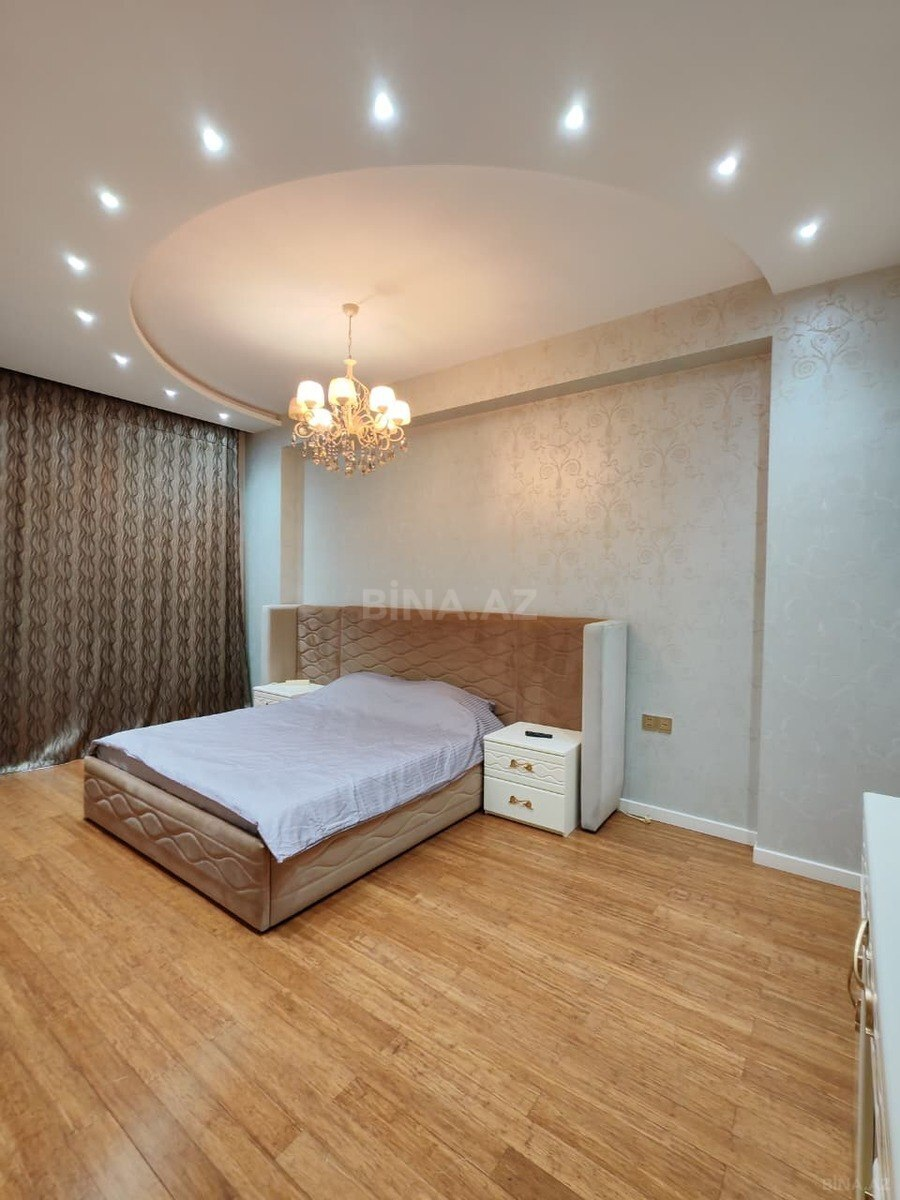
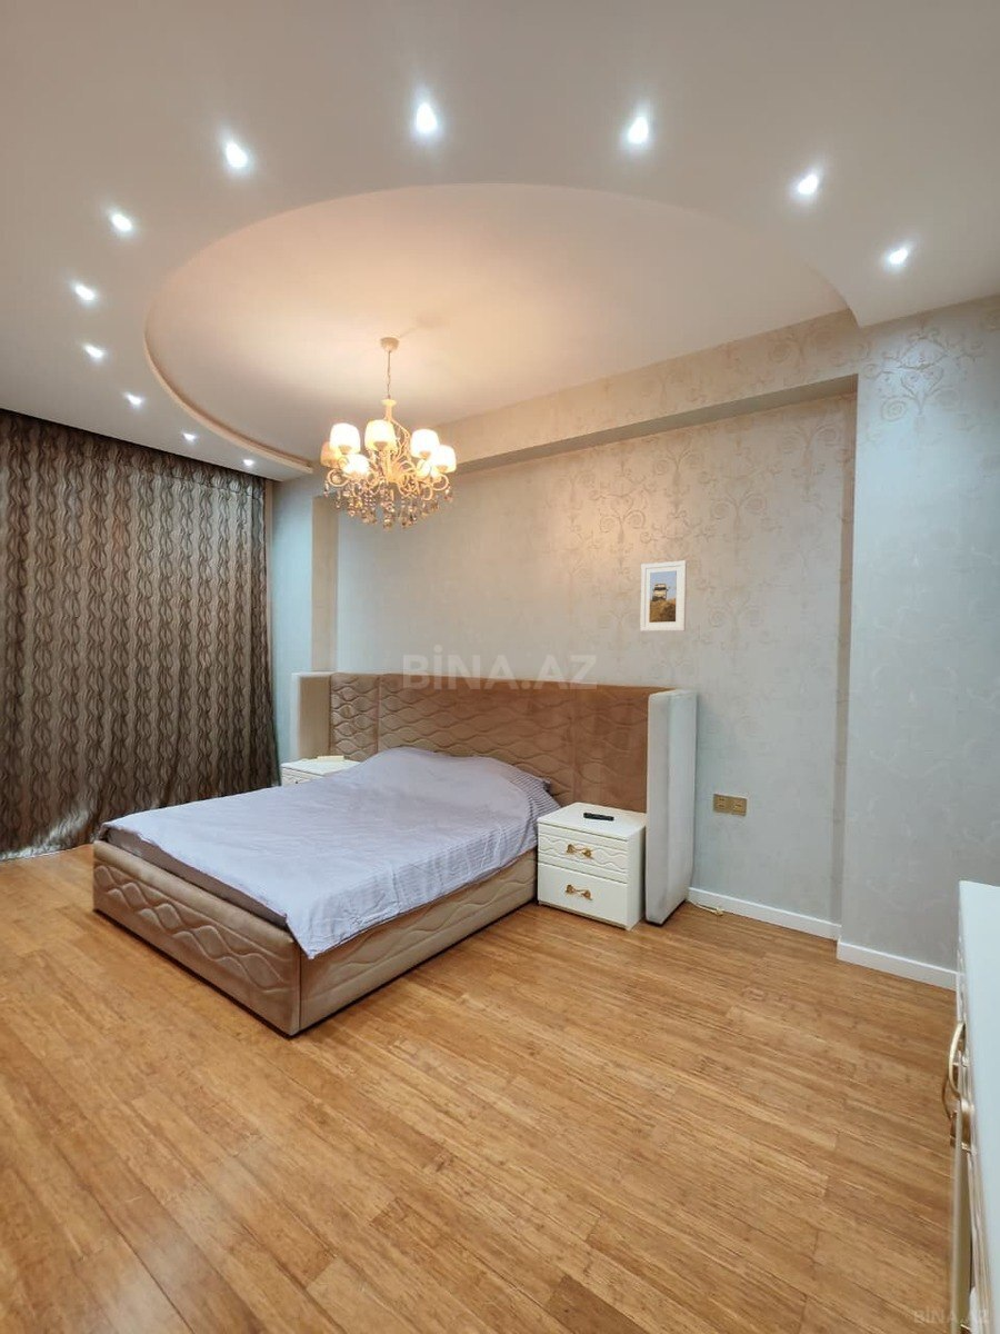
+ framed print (662, 596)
